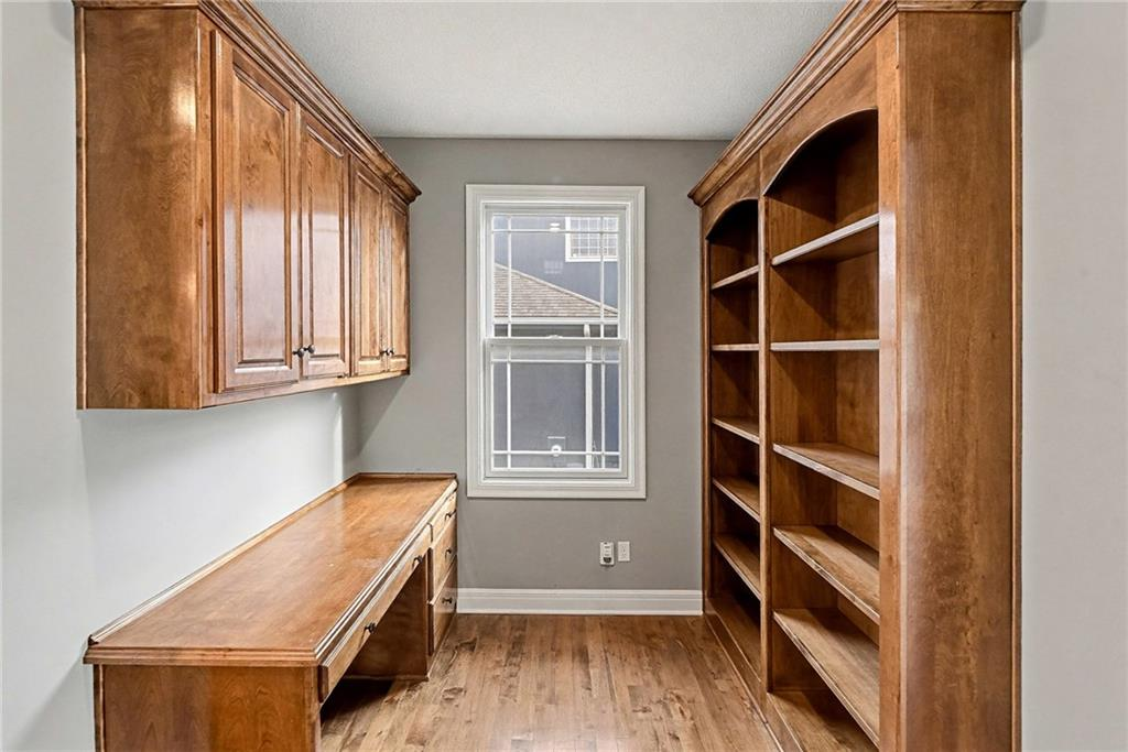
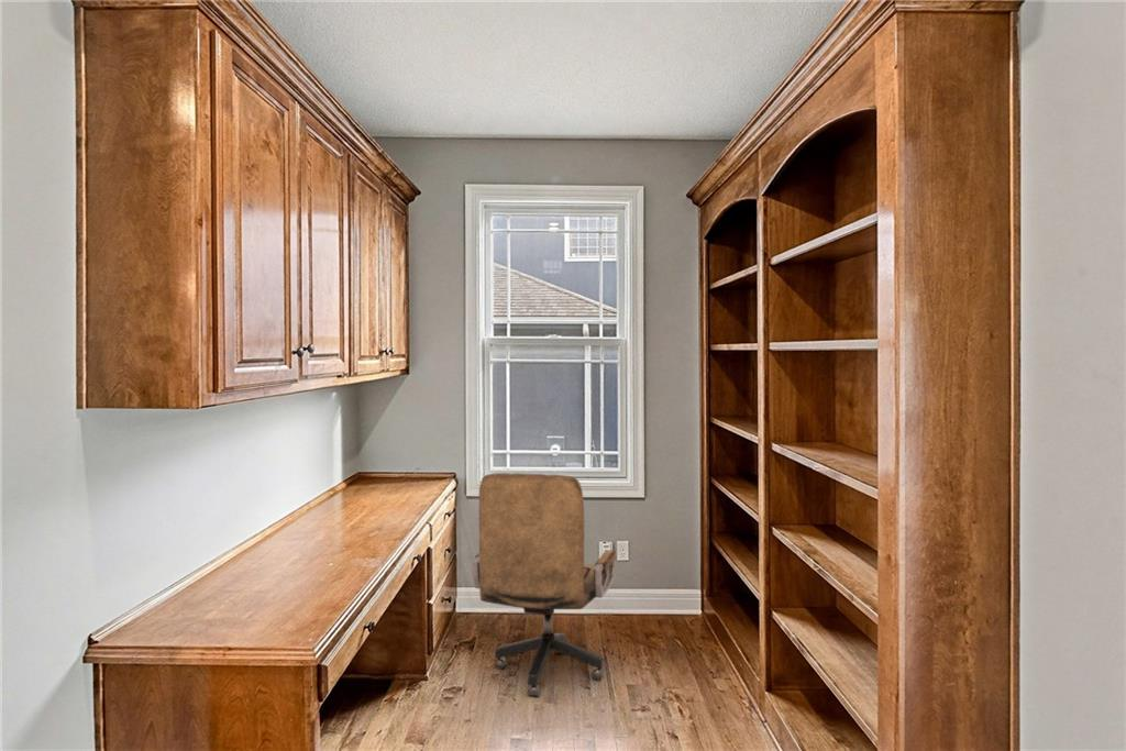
+ office chair (545, 570)
